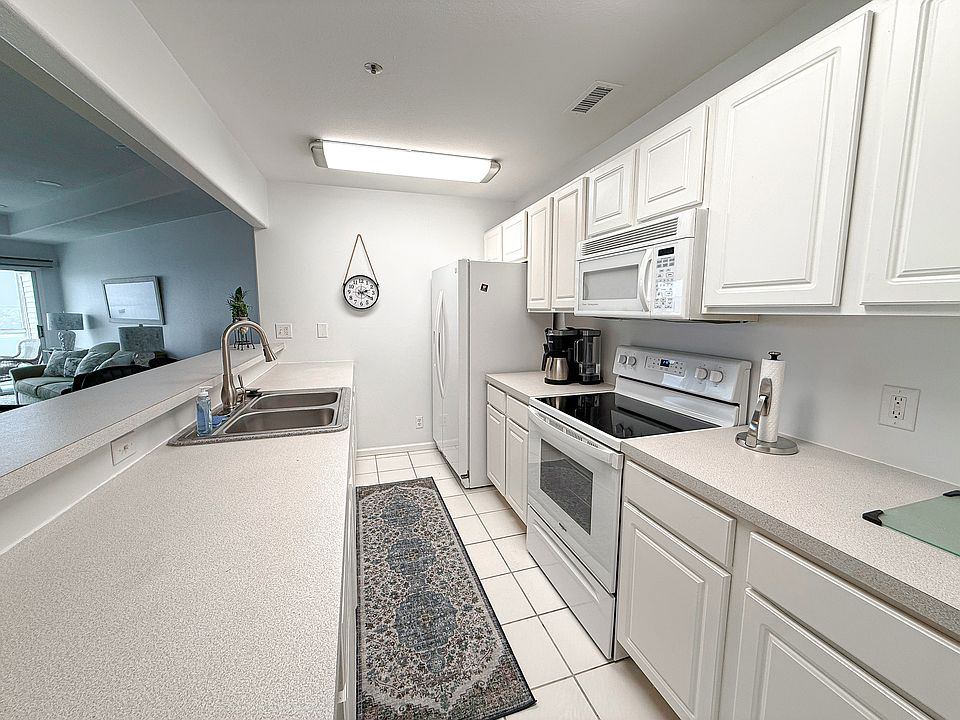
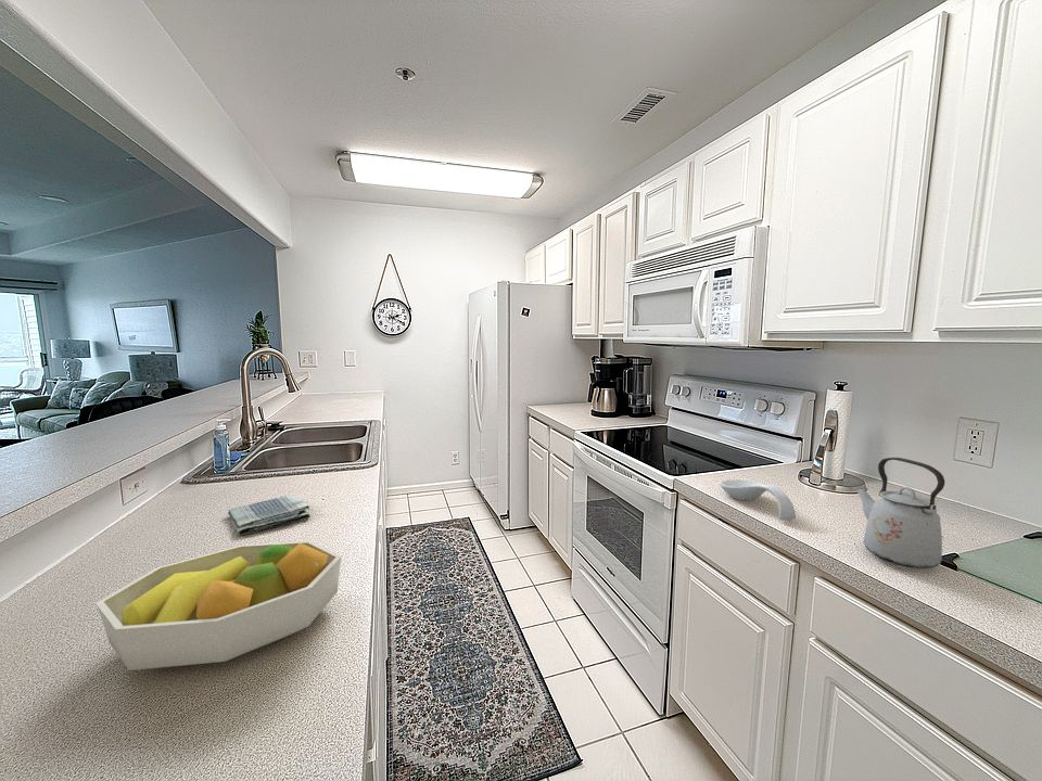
+ dish towel (269, 511)
+ spoon rest (757, 491)
+ fruit bowl (231, 590)
+ kettle (893, 505)
